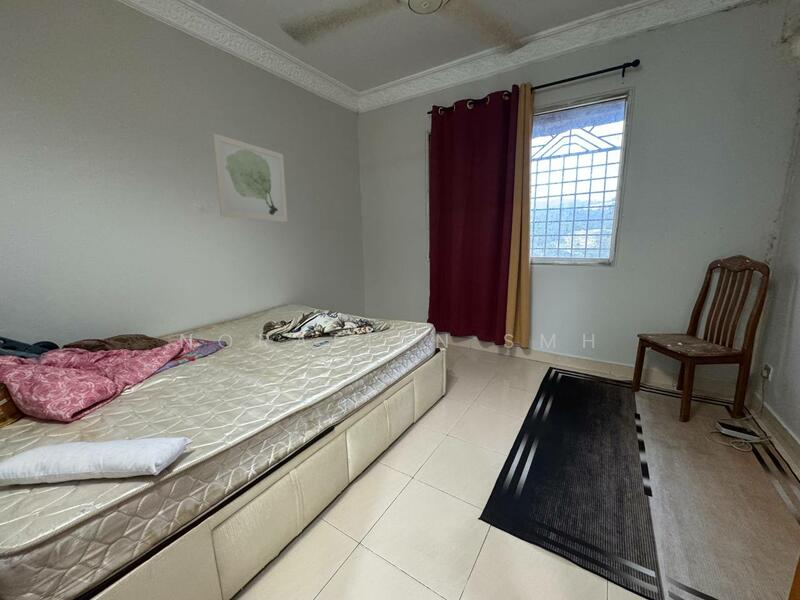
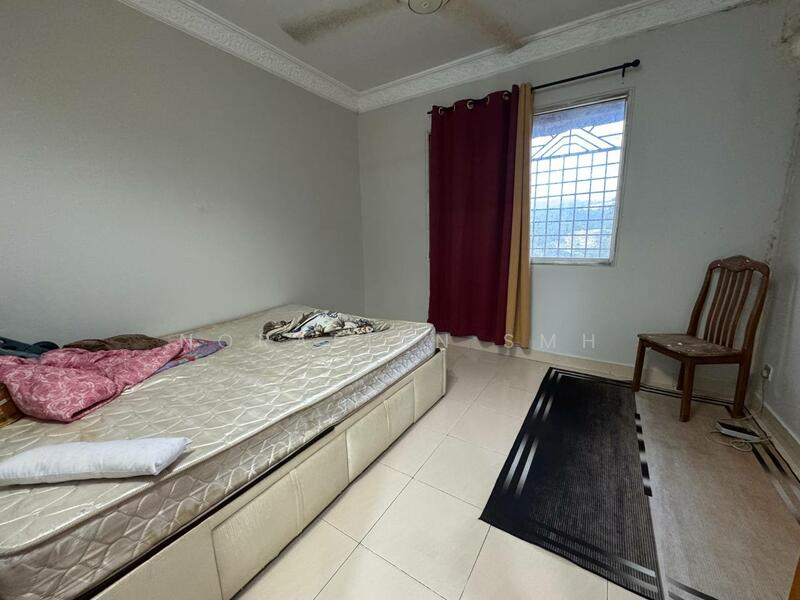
- wall art (254, 182)
